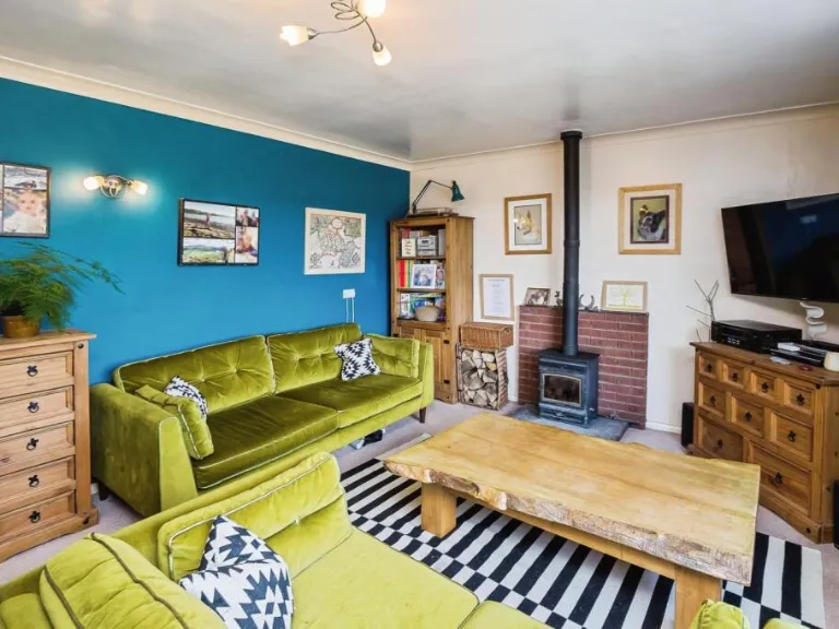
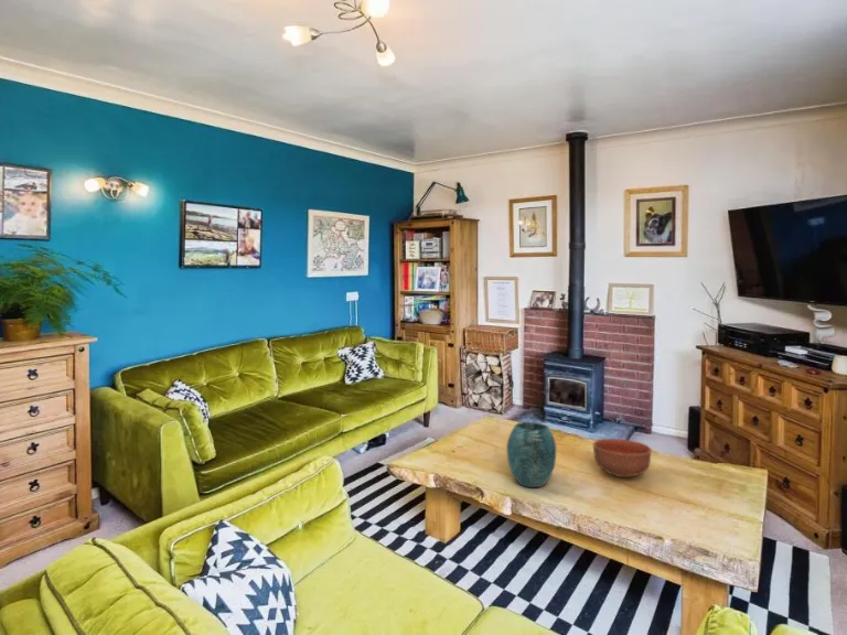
+ bowl (621, 460)
+ vase (530, 454)
